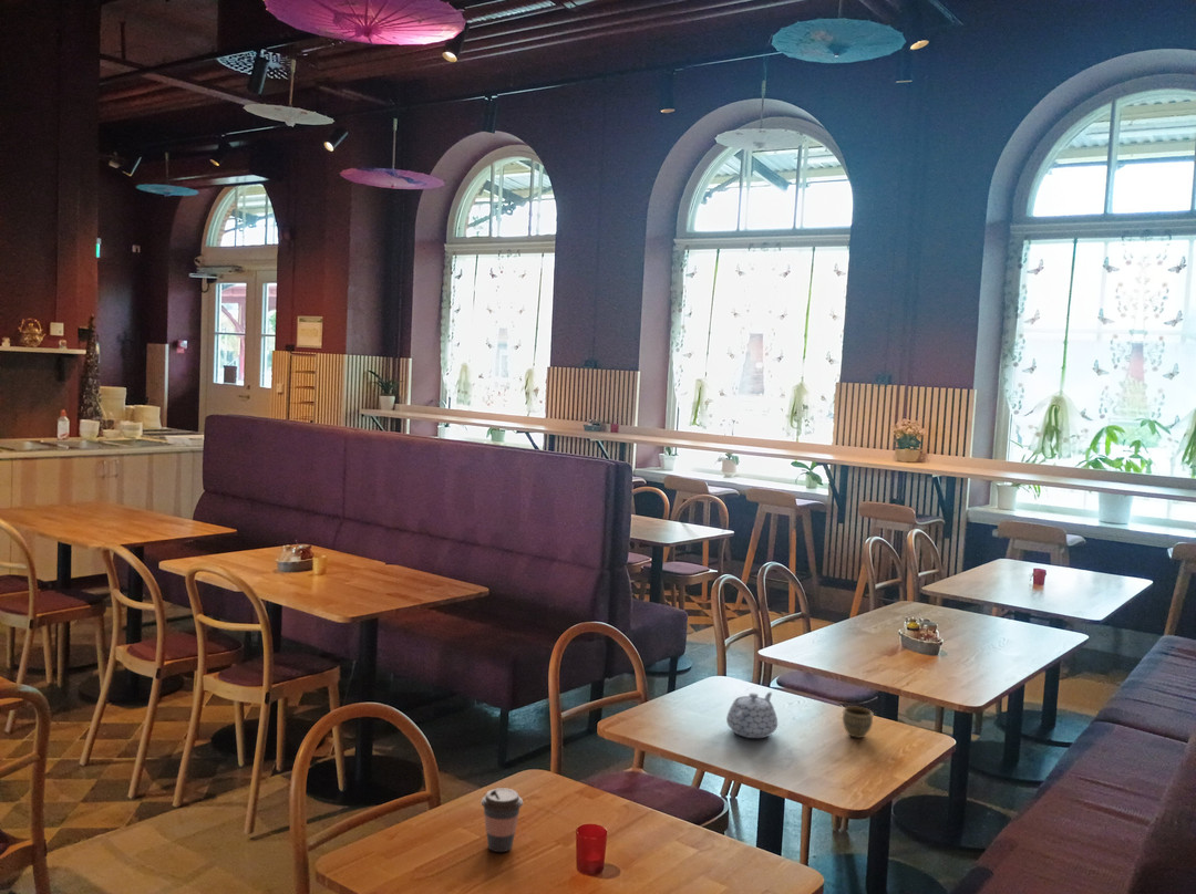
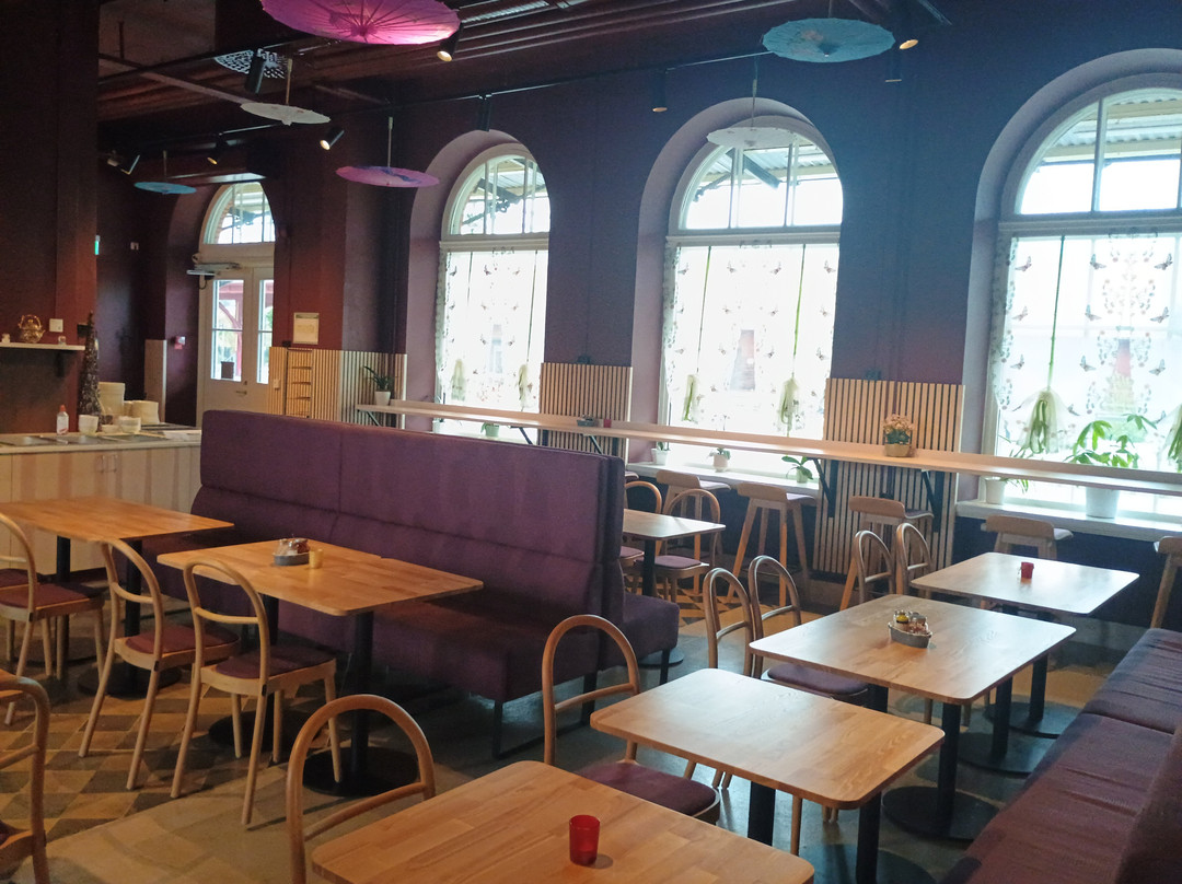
- coffee cup (501, 820)
- teapot (753, 713)
- cup (858, 721)
